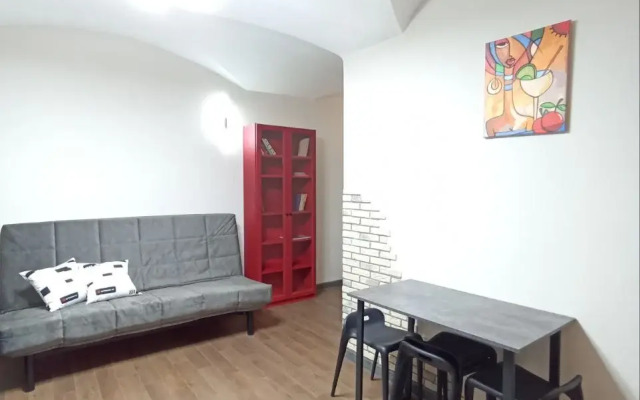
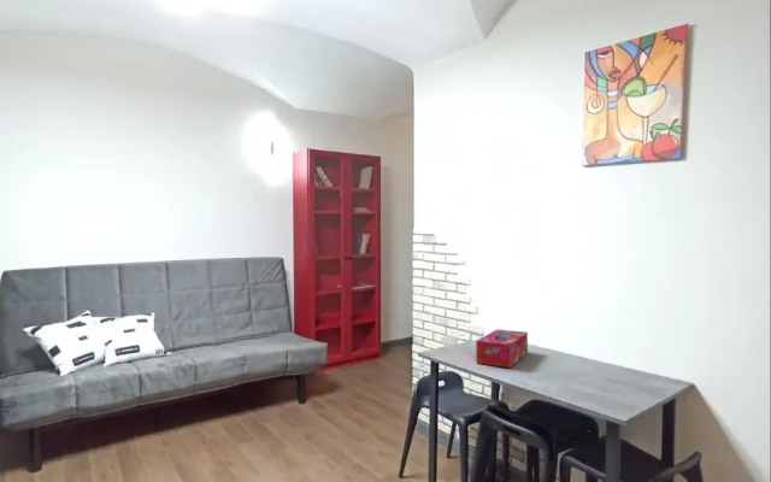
+ tissue box (502, 347)
